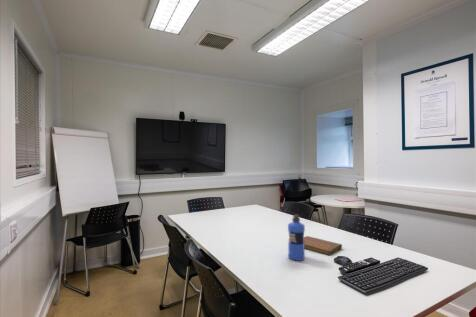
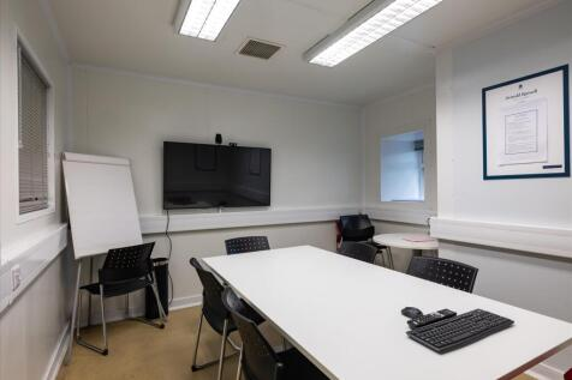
- water bottle (296, 236)
- notebook (317, 244)
